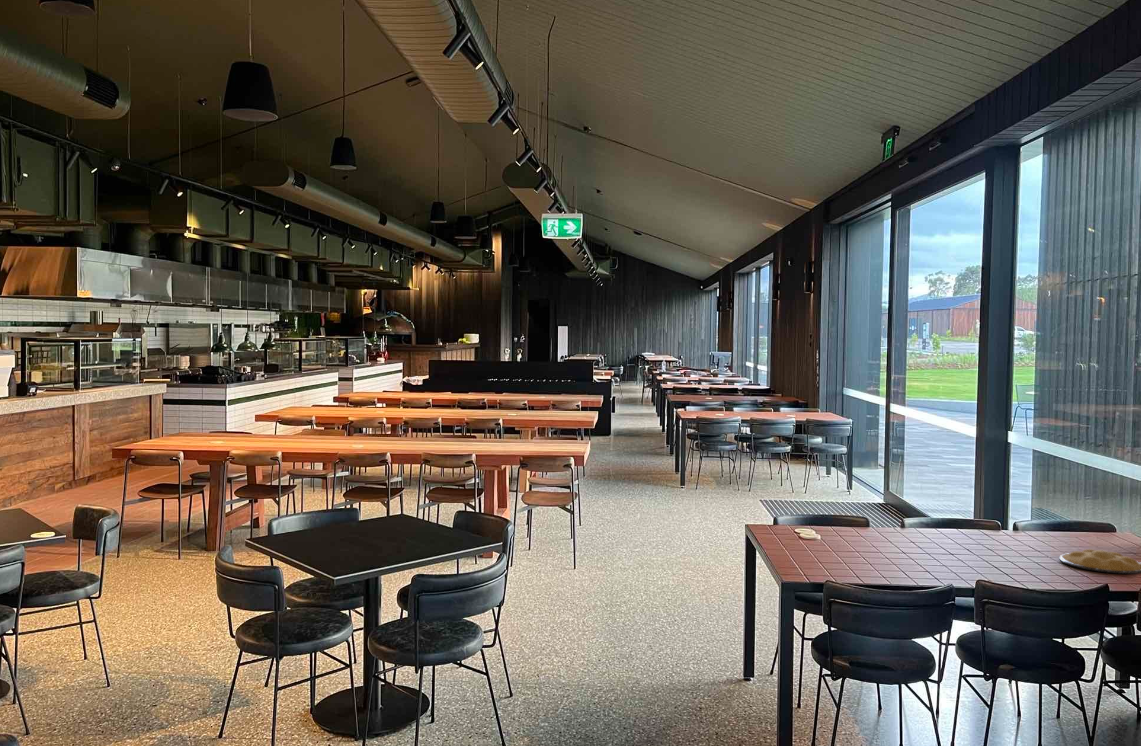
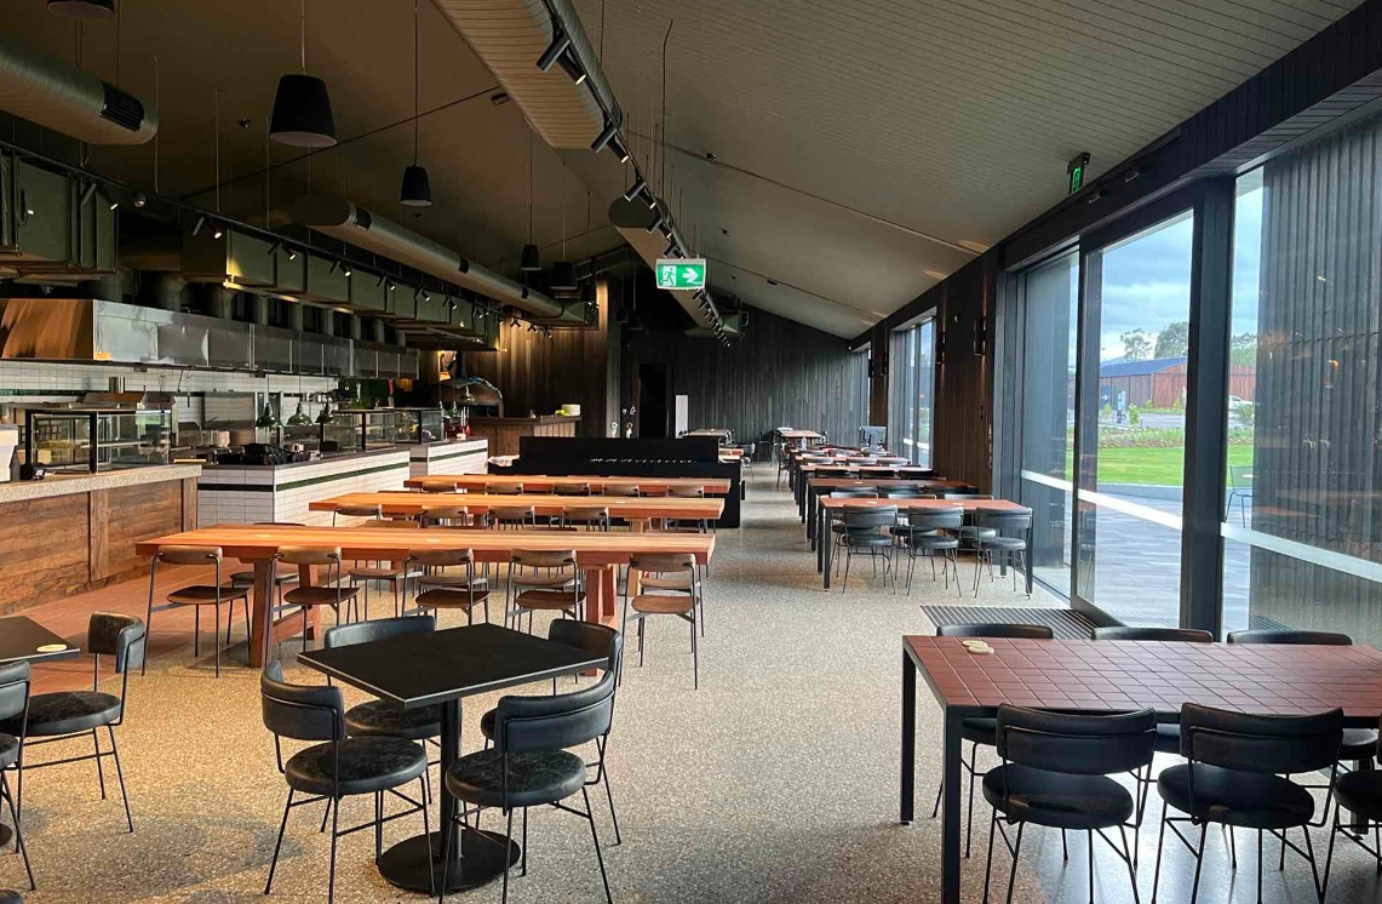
- plate (1102, 557)
